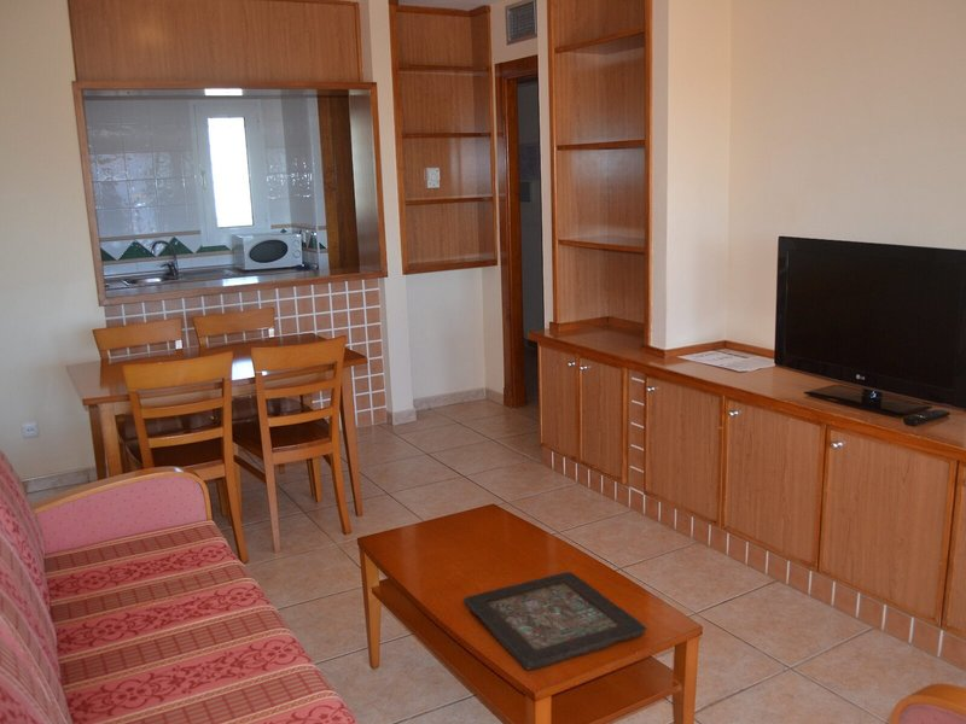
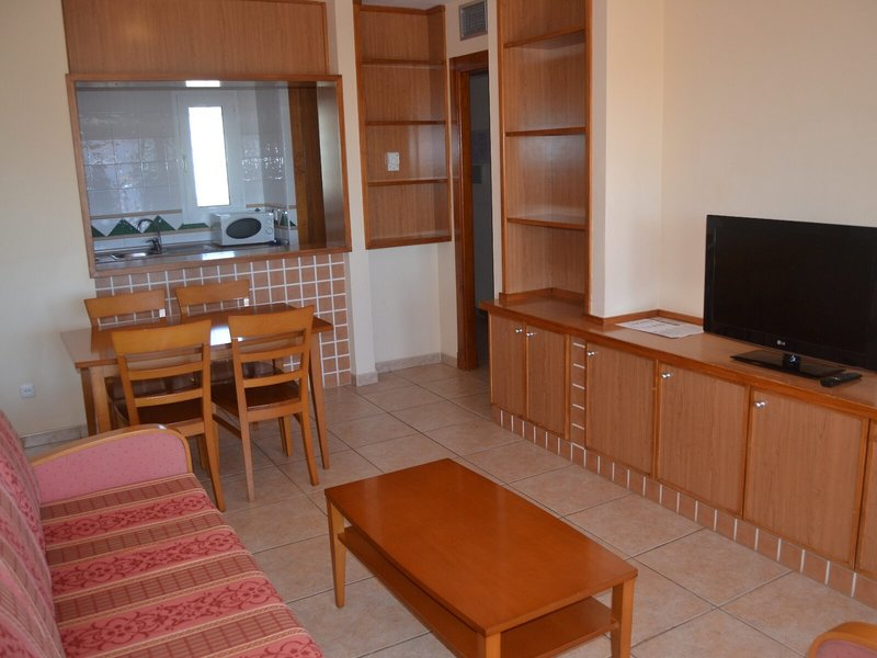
- decorative tray (551, 615)
